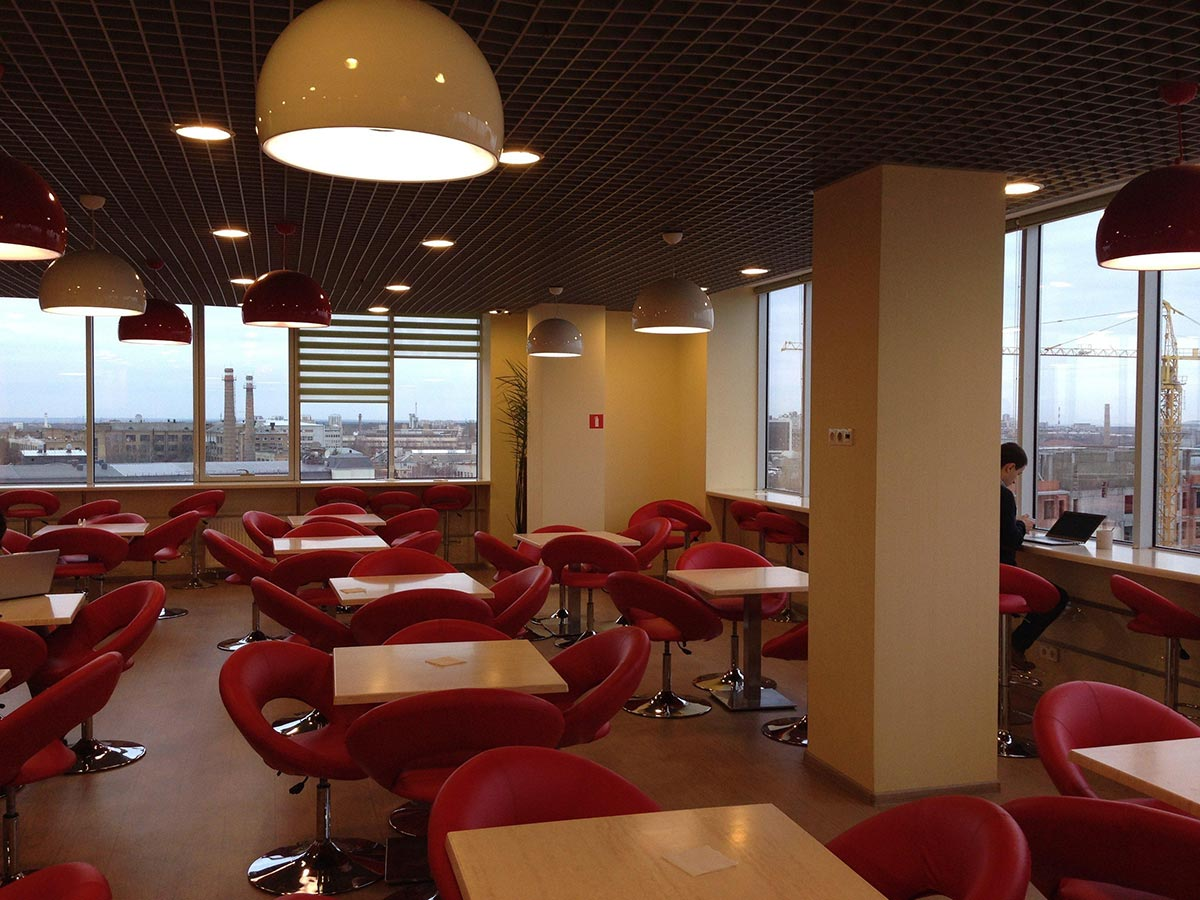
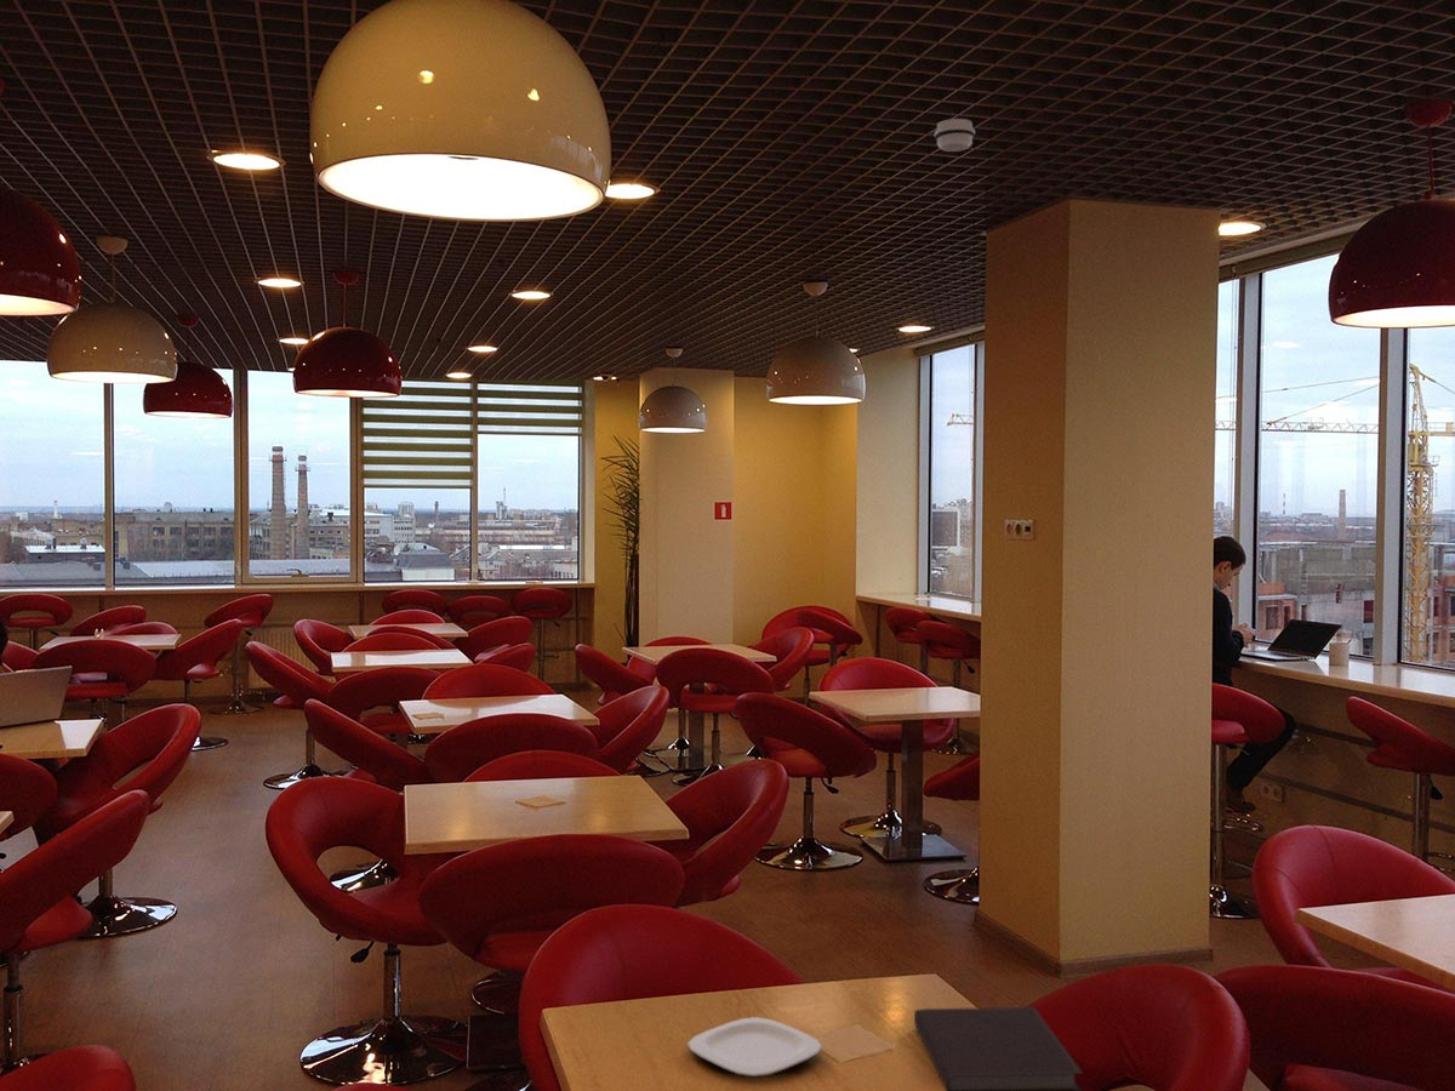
+ notebook (993, 1049)
+ smoke detector (954, 135)
+ plate (754, 1049)
